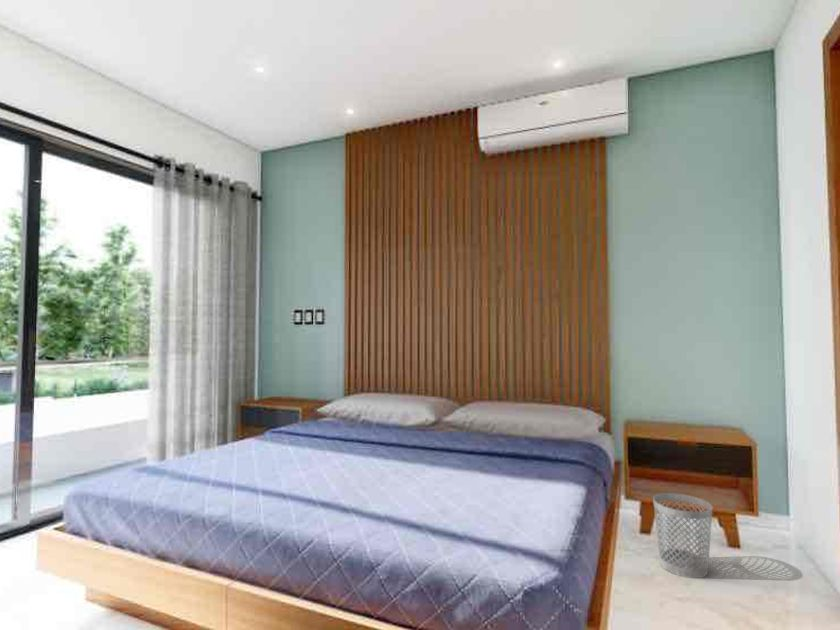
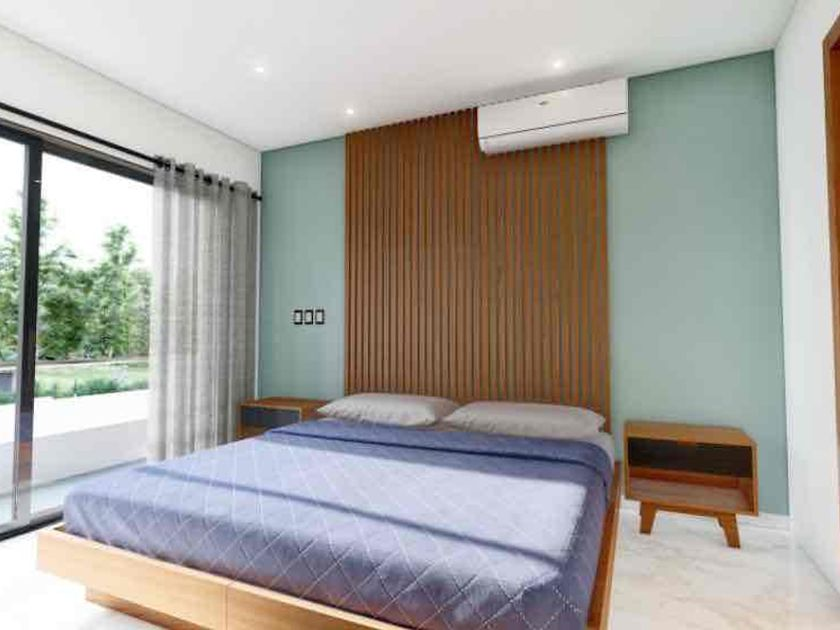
- wastebasket (682, 535)
